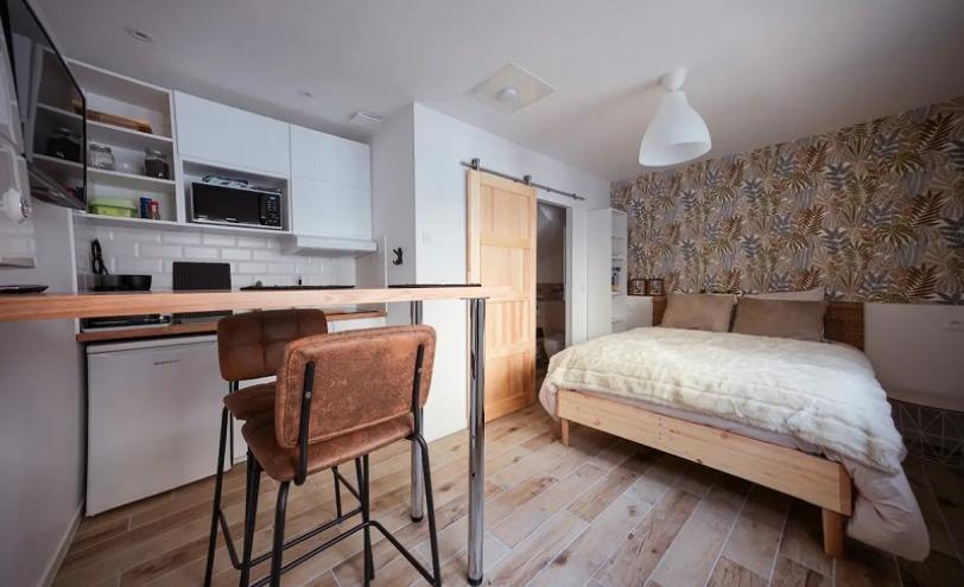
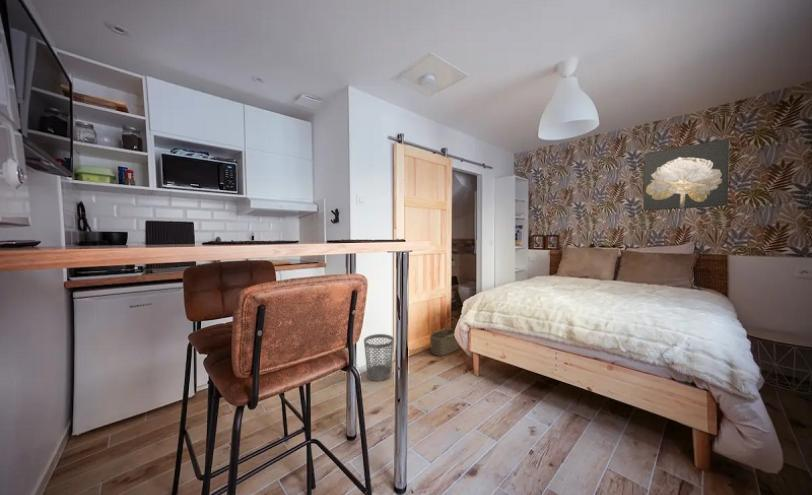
+ wall art (682, 177)
+ wastebasket (379, 357)
+ wicker basket (444, 333)
